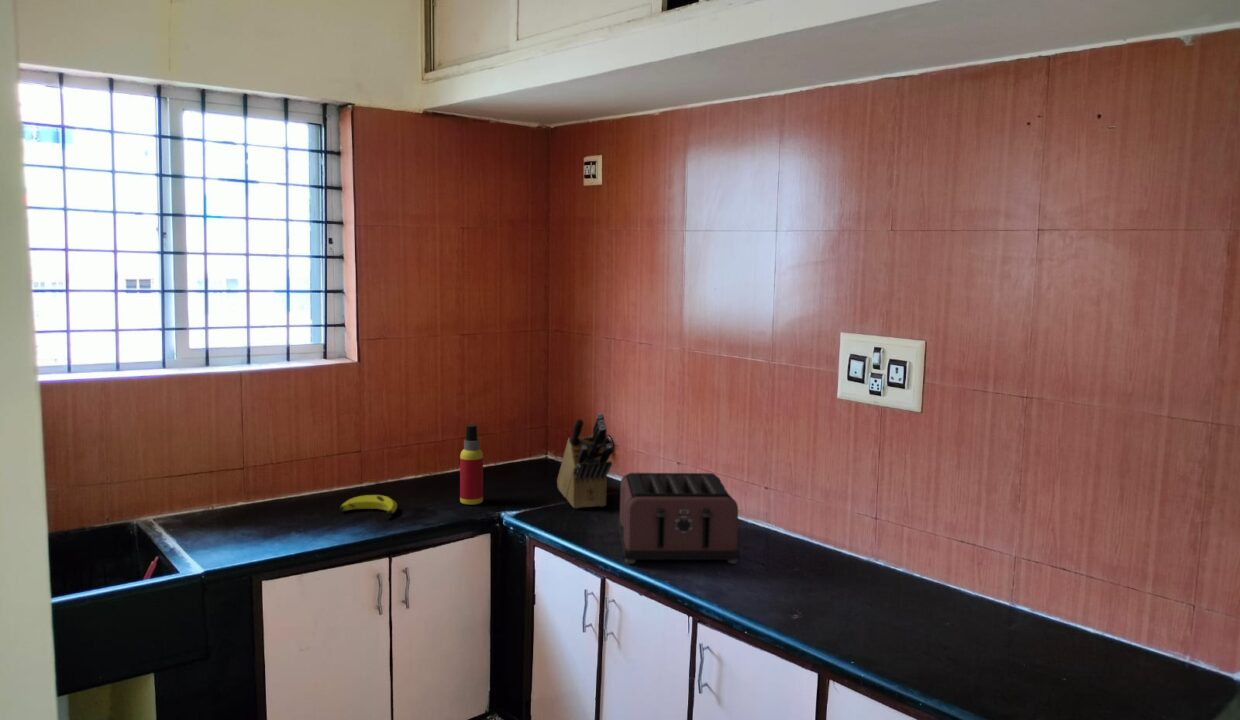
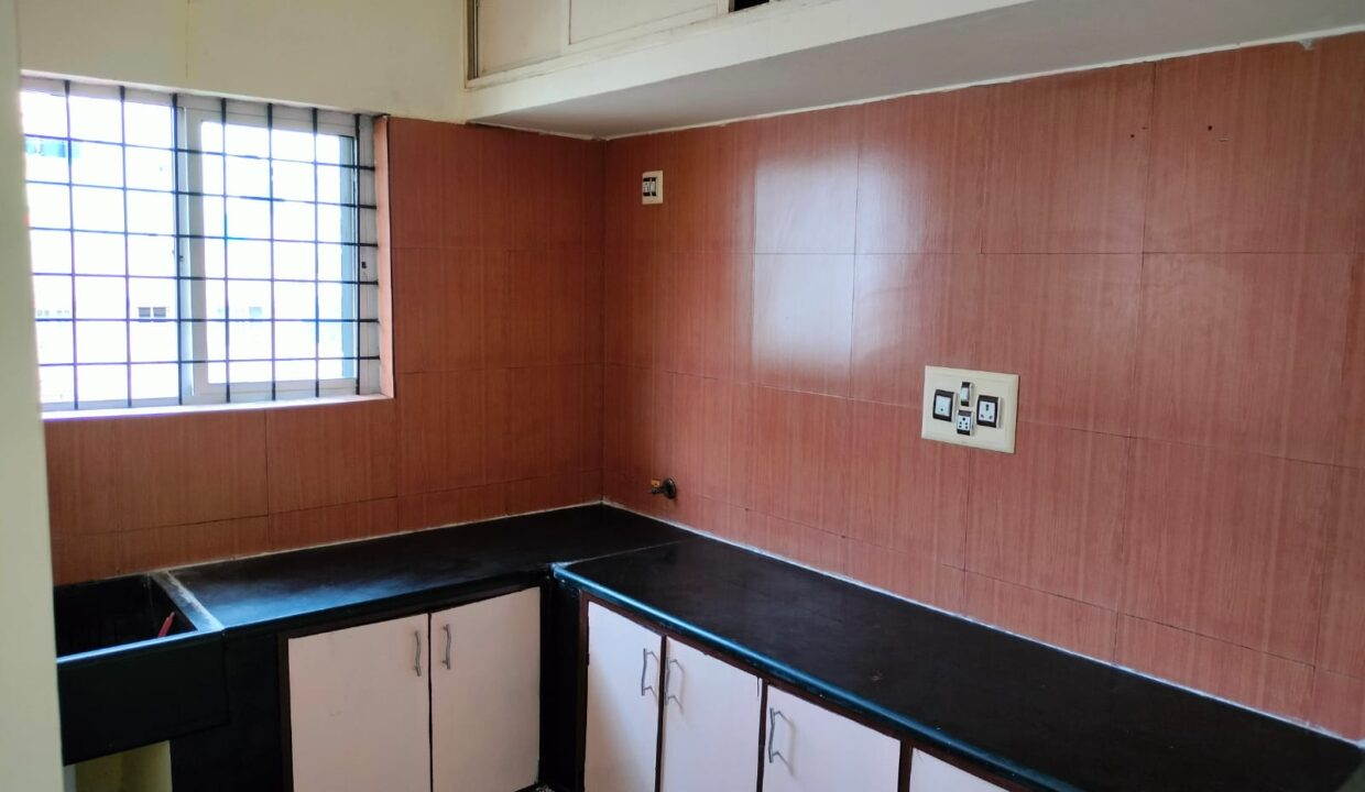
- toaster (676, 515)
- knife block (584, 455)
- banana (368, 505)
- spray bottle (471, 464)
